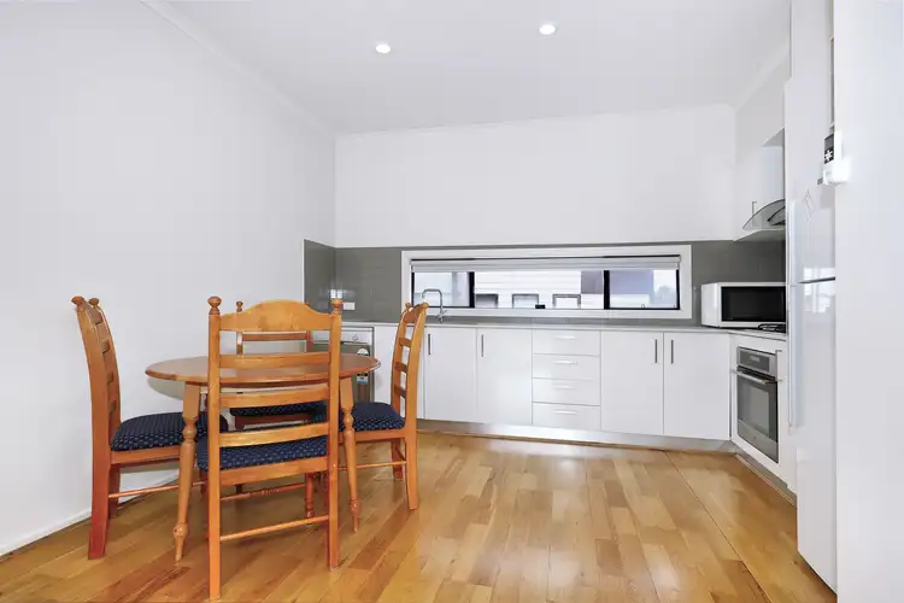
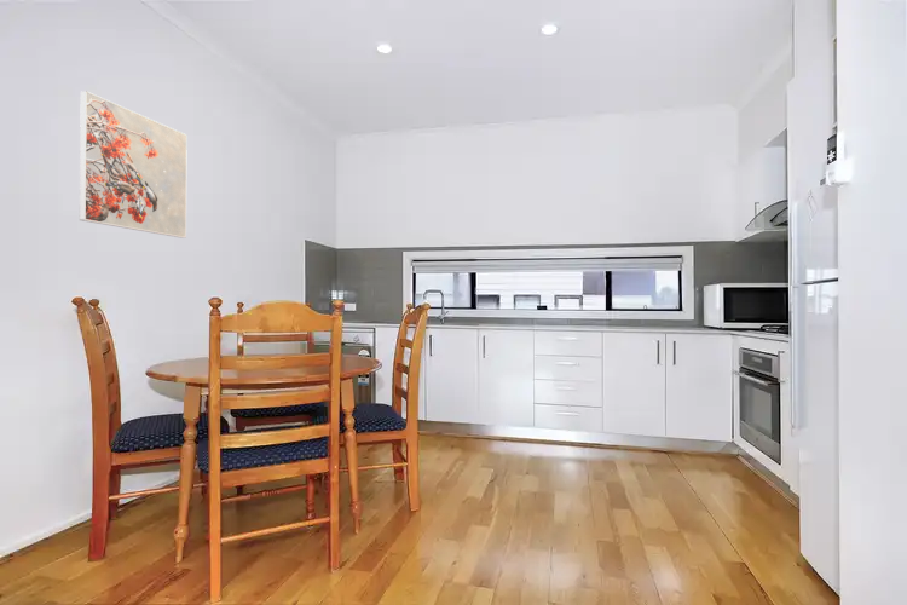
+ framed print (139, 172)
